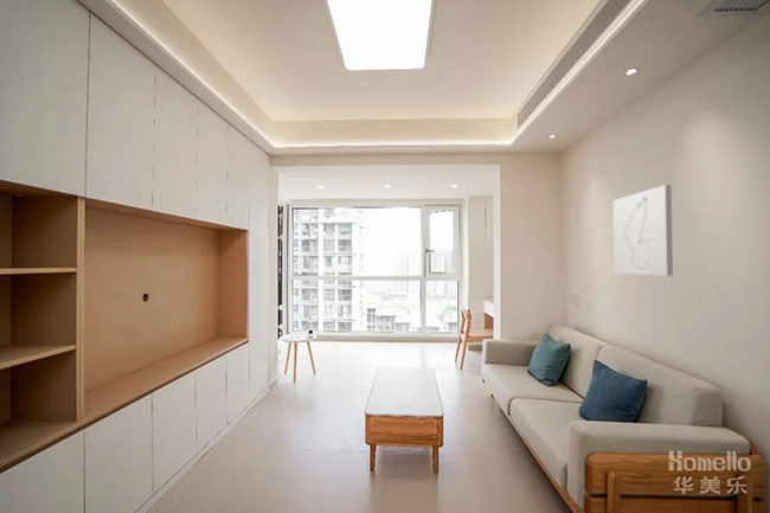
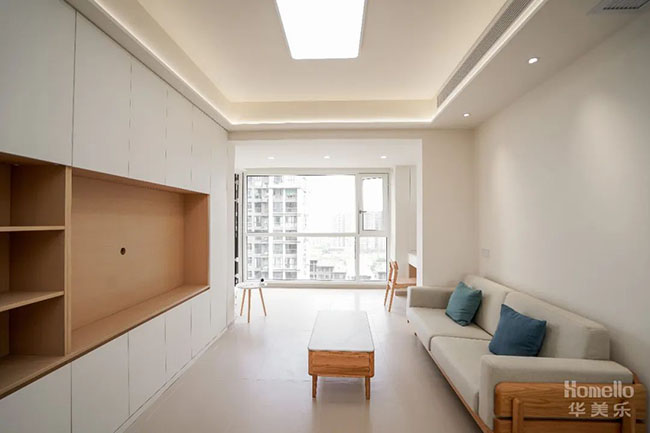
- wall art (639, 233)
